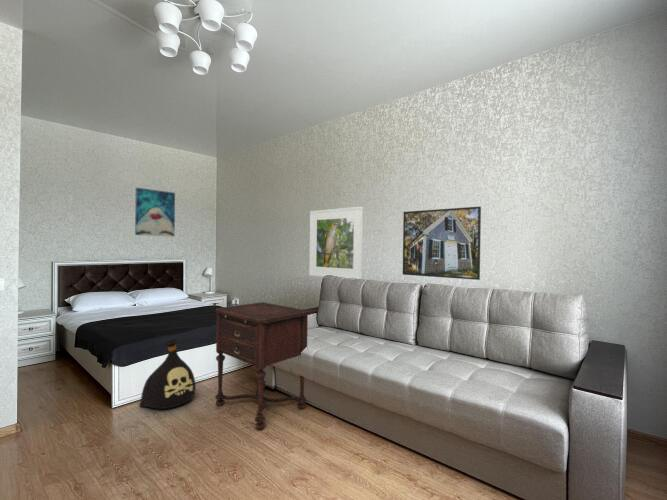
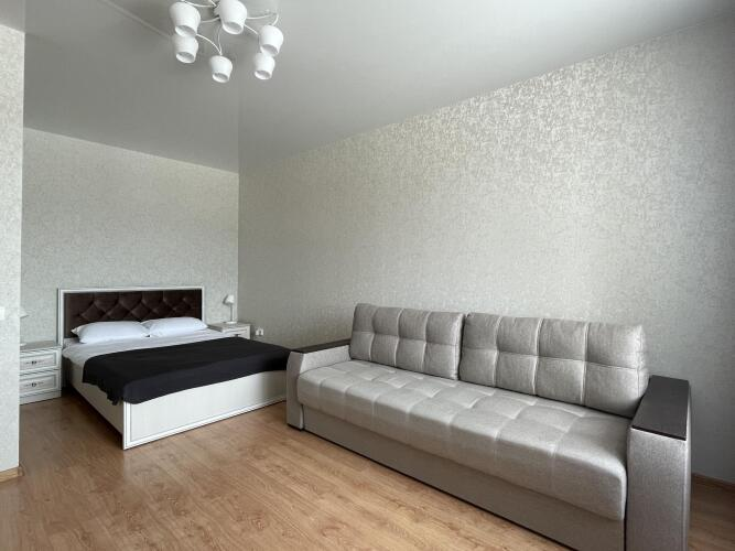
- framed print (334, 243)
- bag (171, 371)
- wall art (155, 213)
- side table (260, 358)
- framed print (438, 243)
